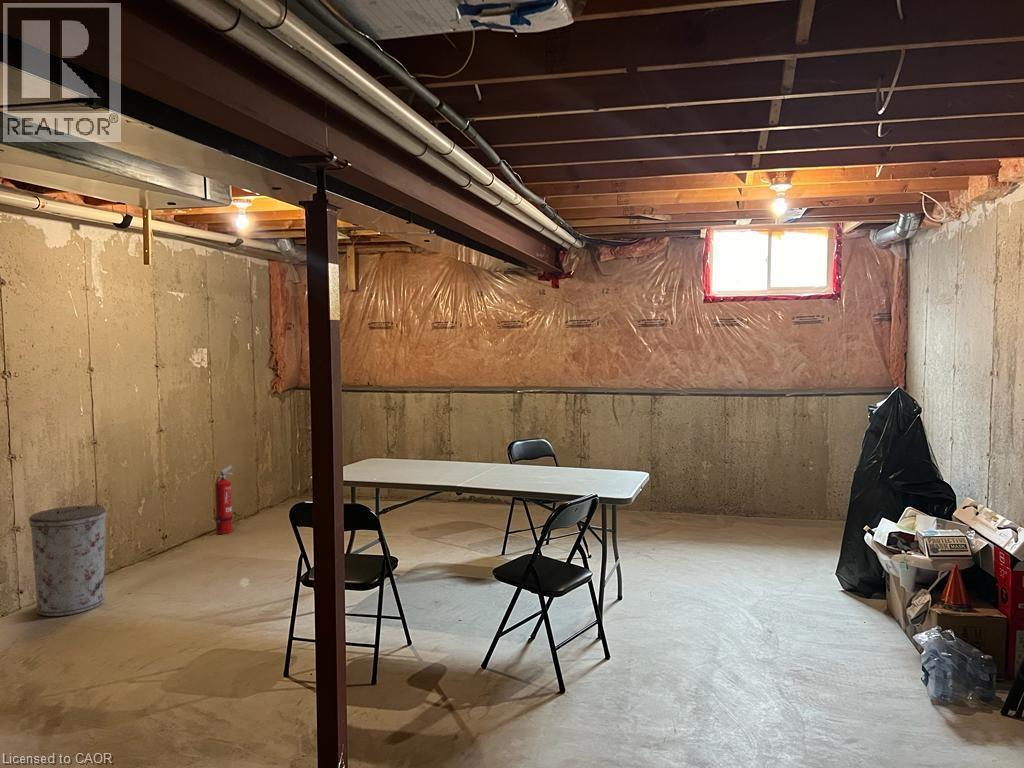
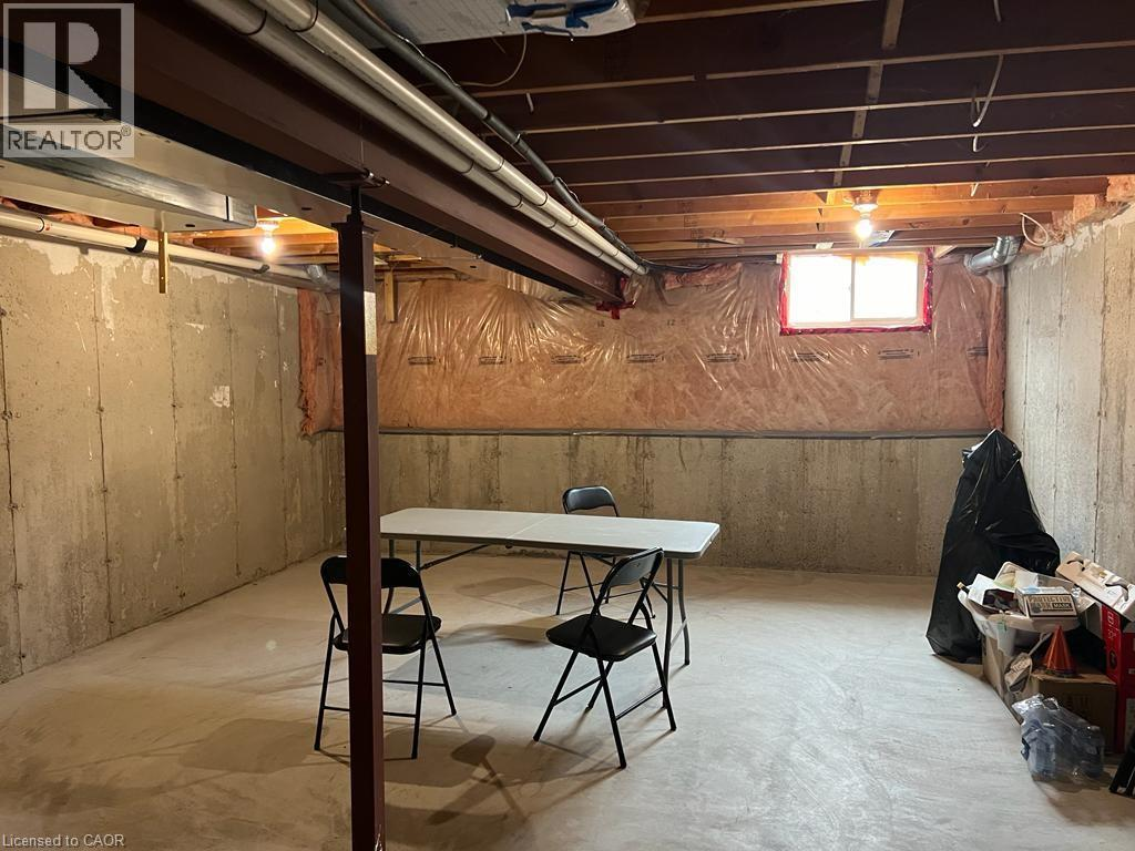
- fire extinguisher (224, 499)
- trash can (69, 556)
